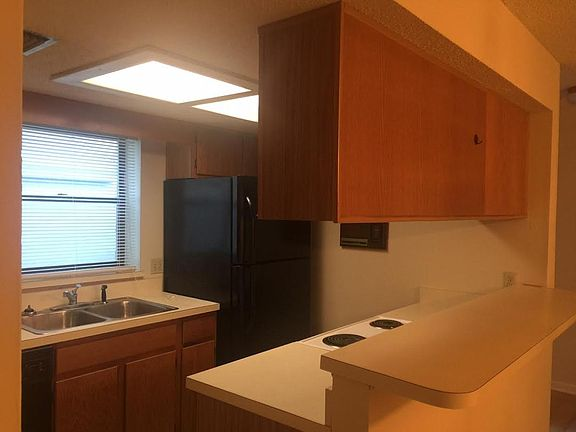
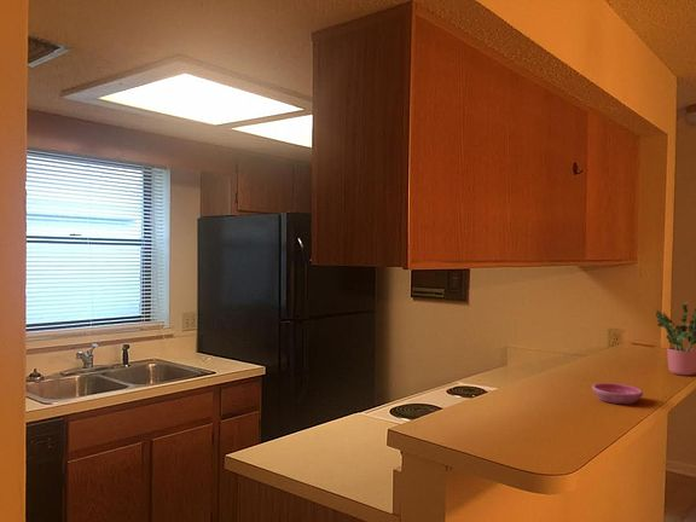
+ potted plant (672, 336)
+ saucer (616, 394)
